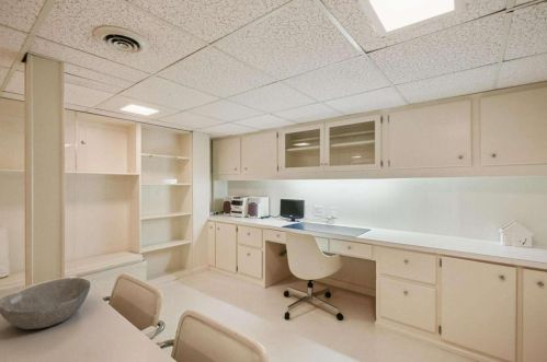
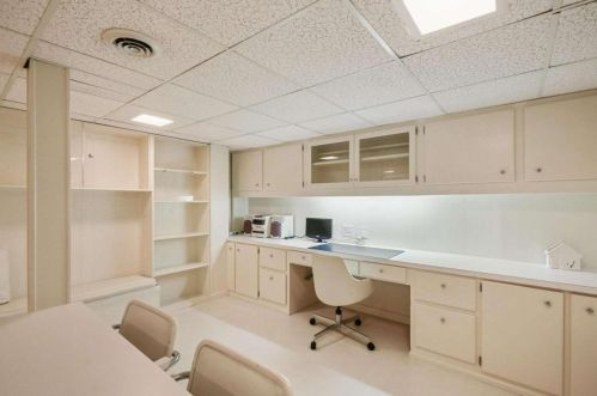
- bowl (48, 304)
